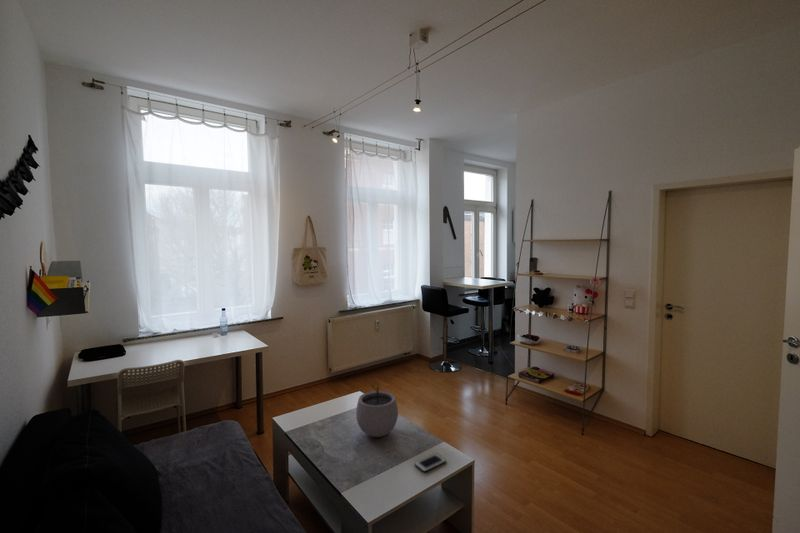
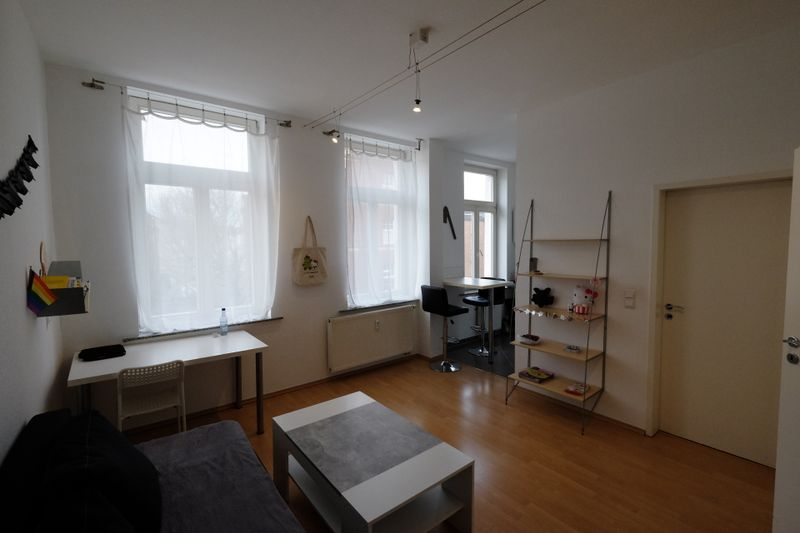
- cell phone (430, 462)
- plant pot (377, 407)
